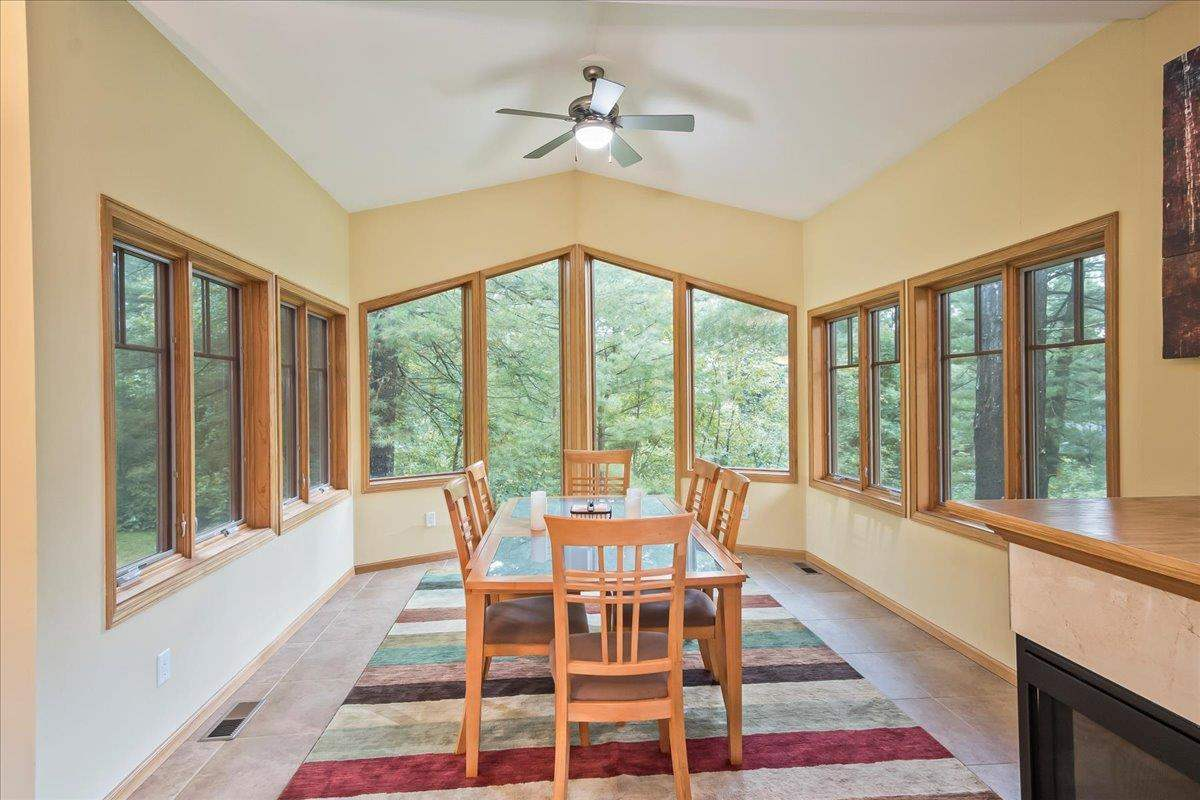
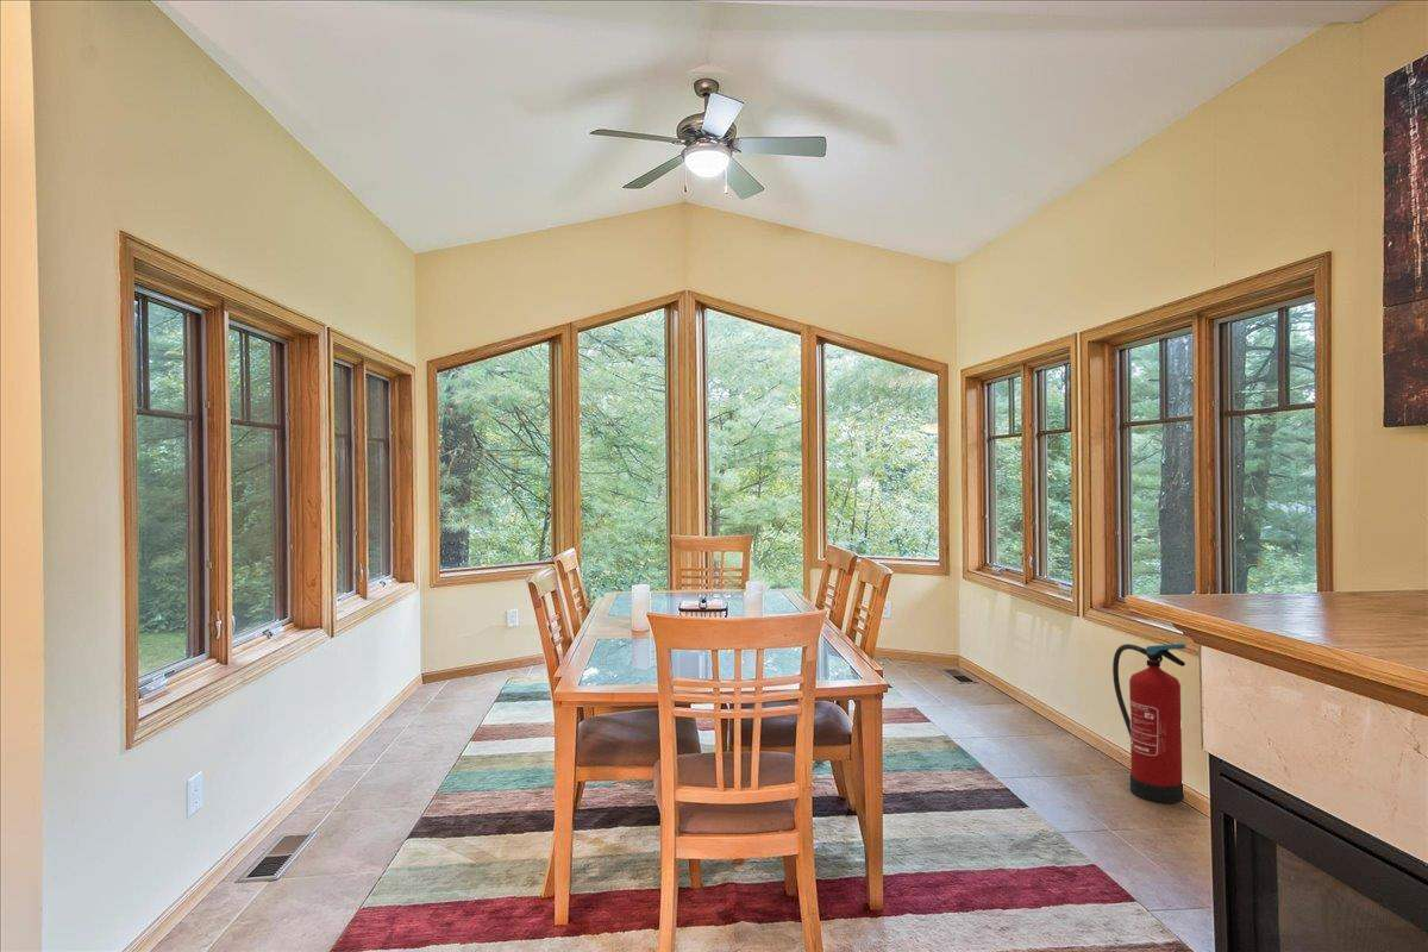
+ fire extinguisher (1146, 710)
